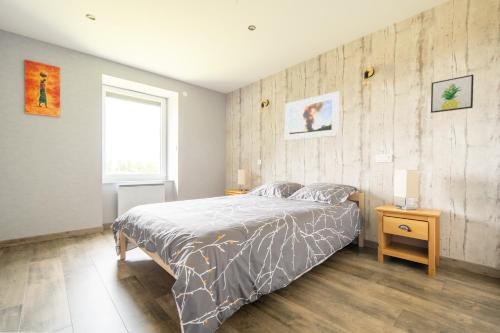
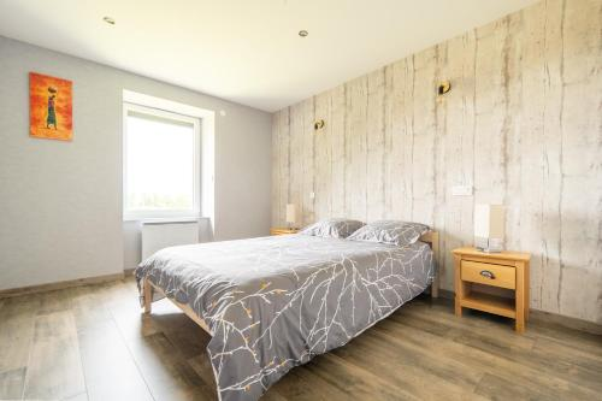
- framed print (309, 118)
- wall art (451, 94)
